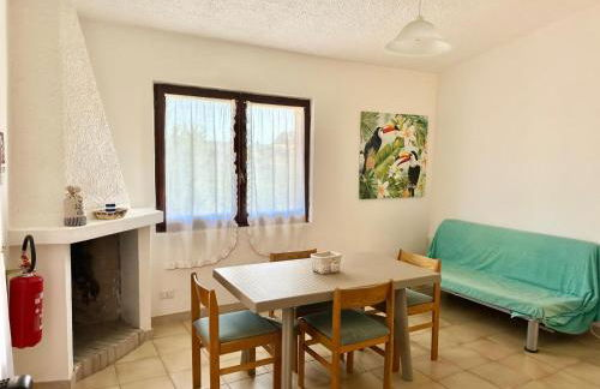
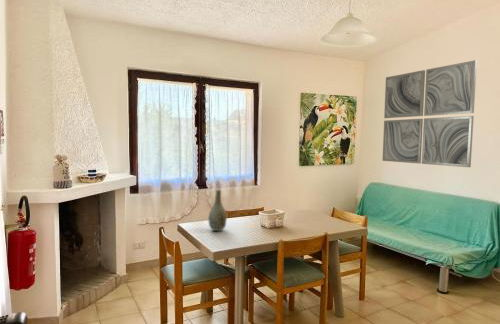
+ vase (217, 210)
+ wall art (424, 118)
